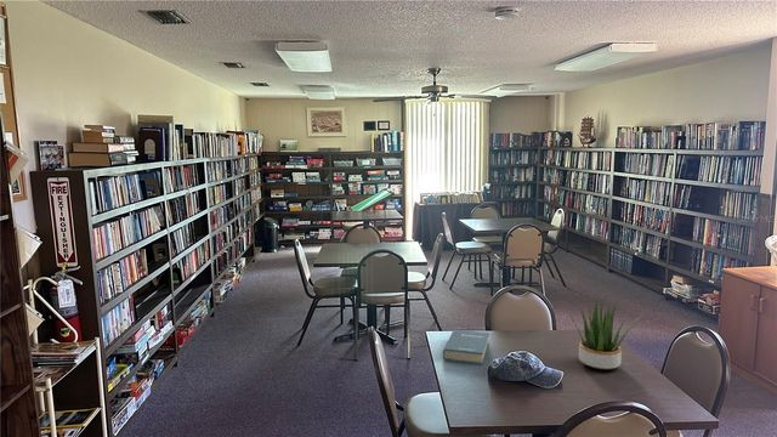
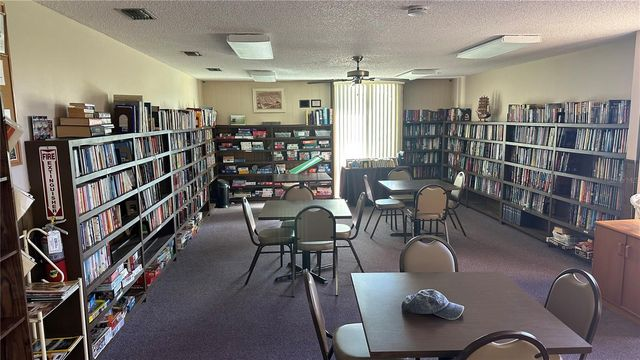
- potted plant (600, 333)
- hardback book (466, 346)
